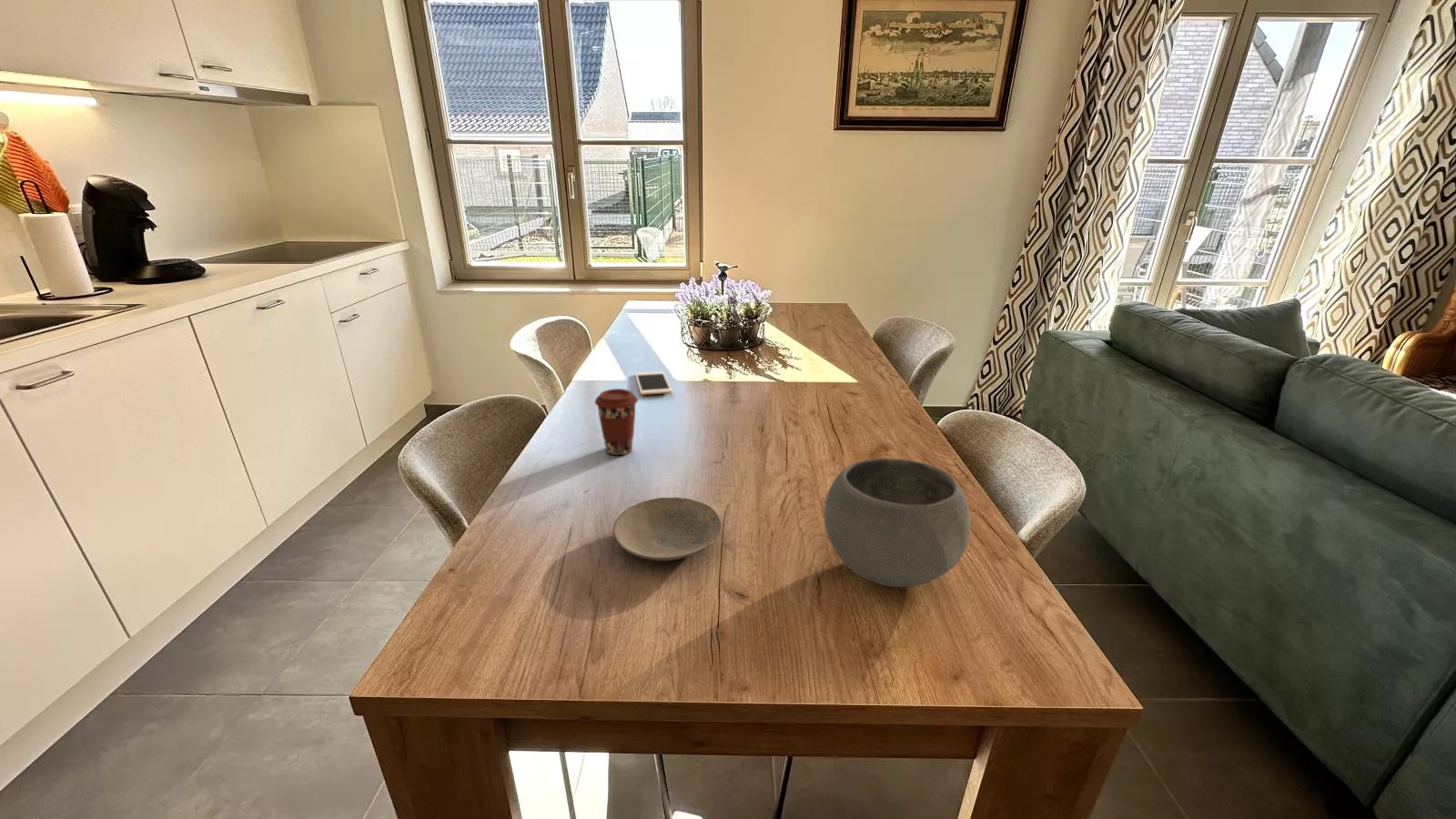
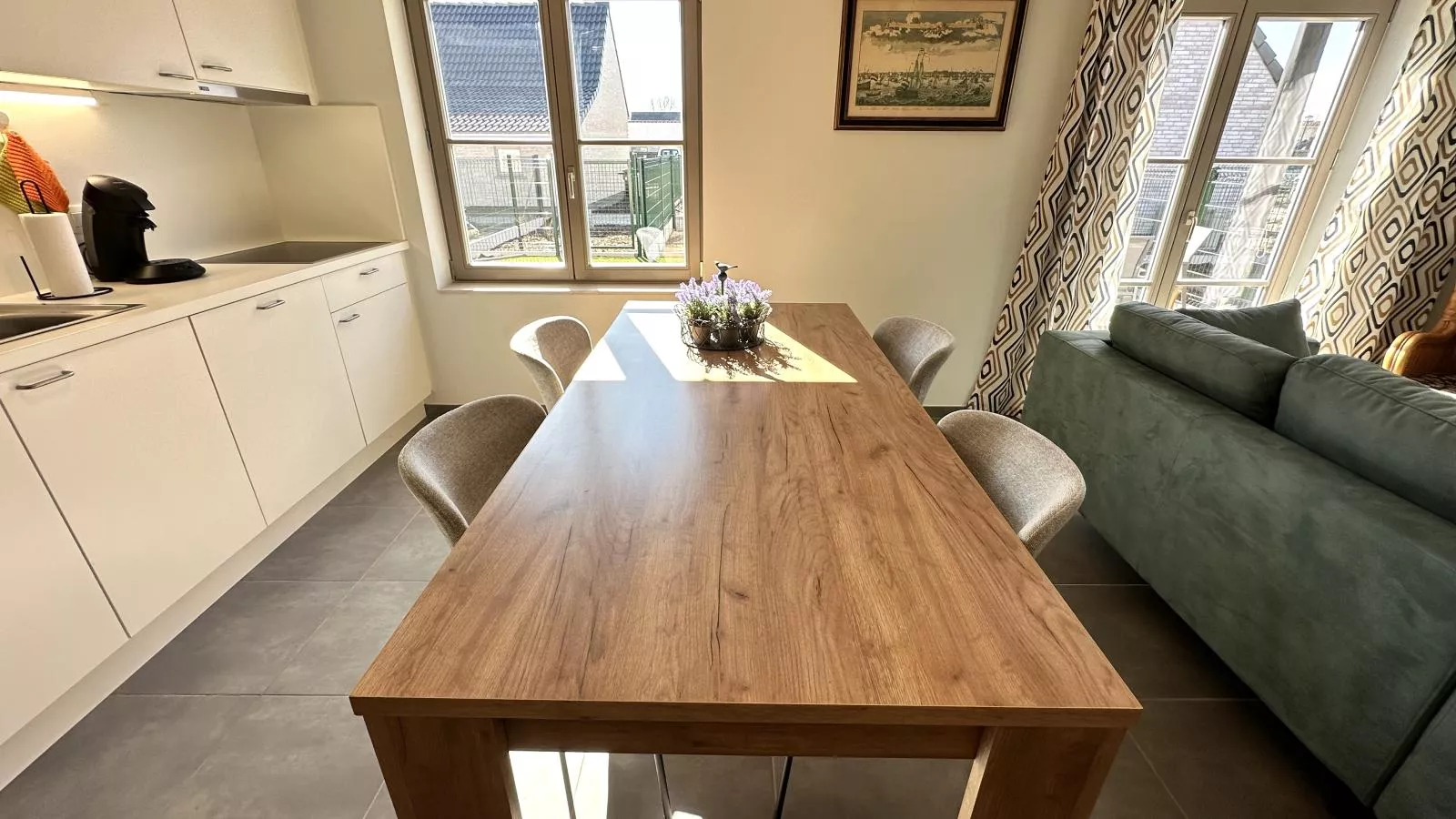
- coffee cup (617, 422)
- plate (668, 531)
- bowl (895, 525)
- cell phone (652, 382)
